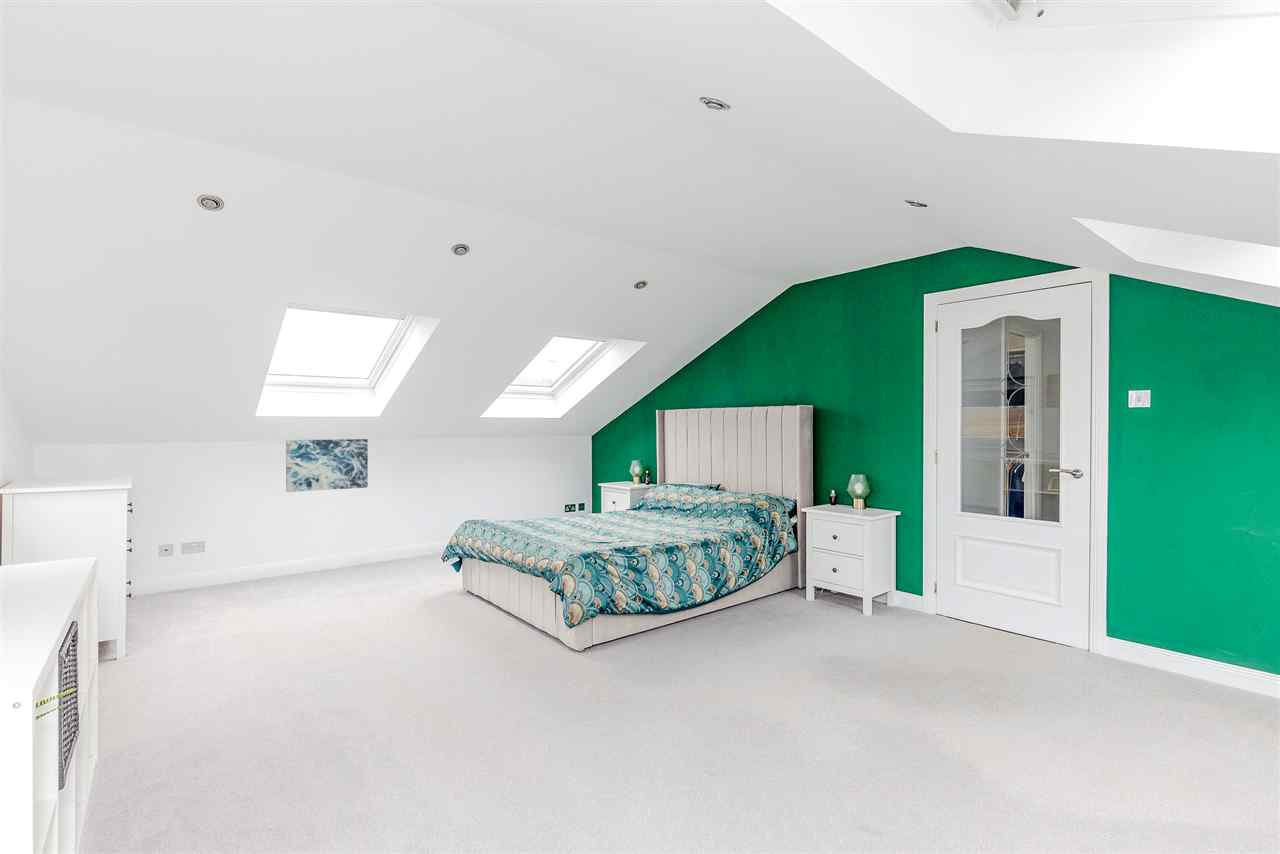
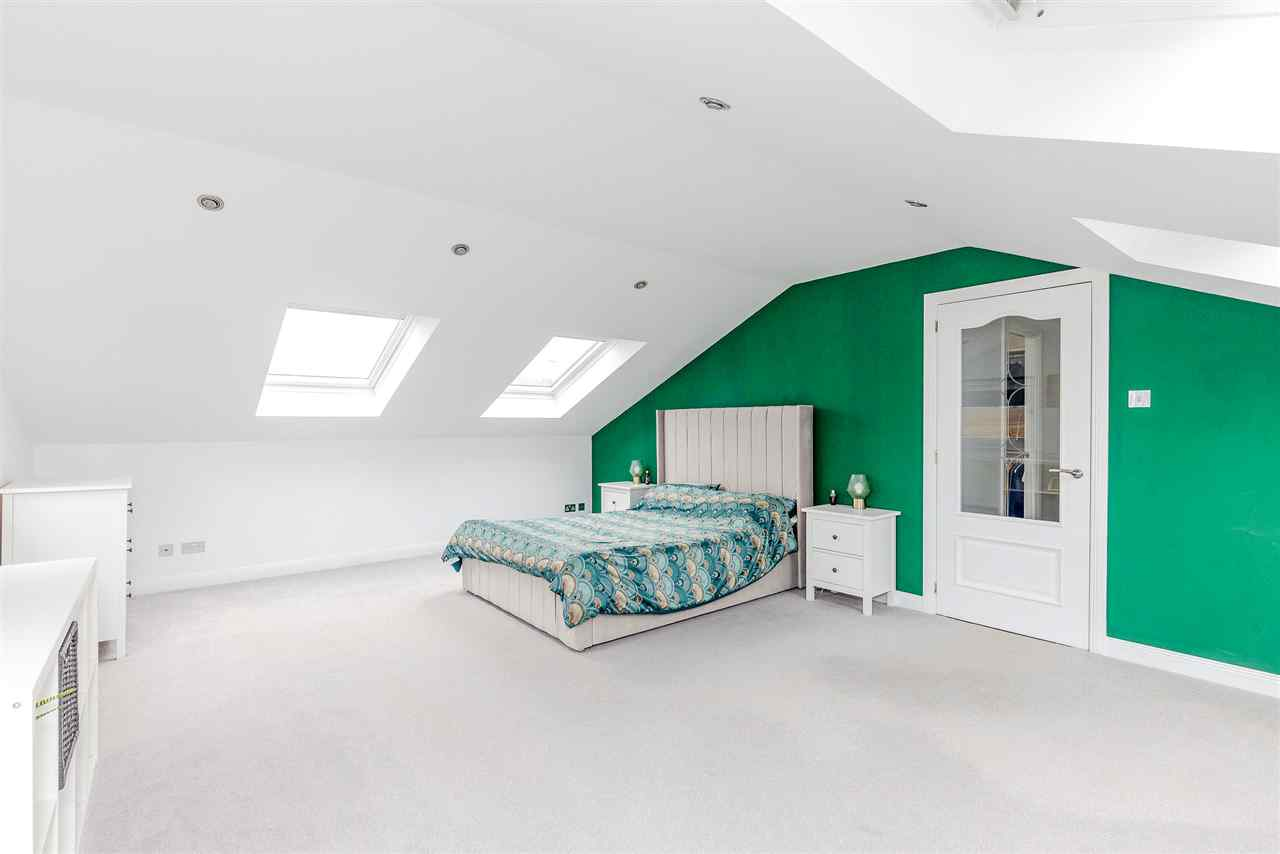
- wall art (328, 464)
